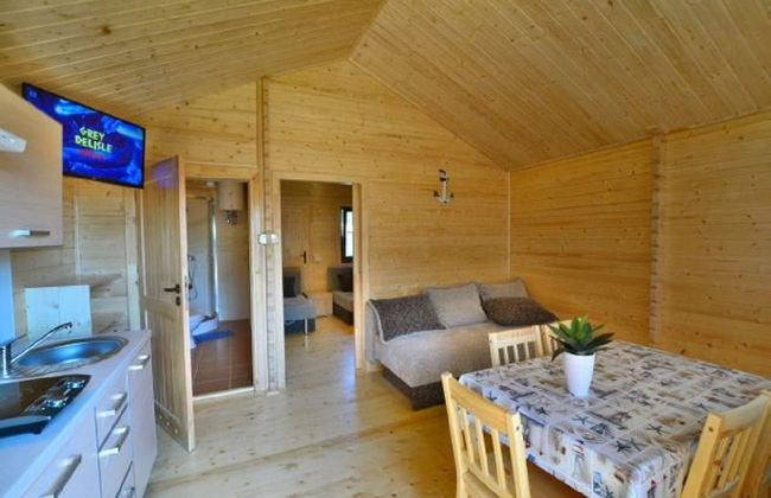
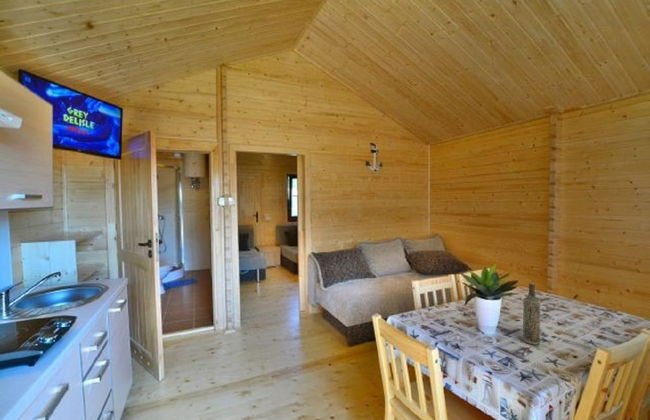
+ bottle (531, 312)
